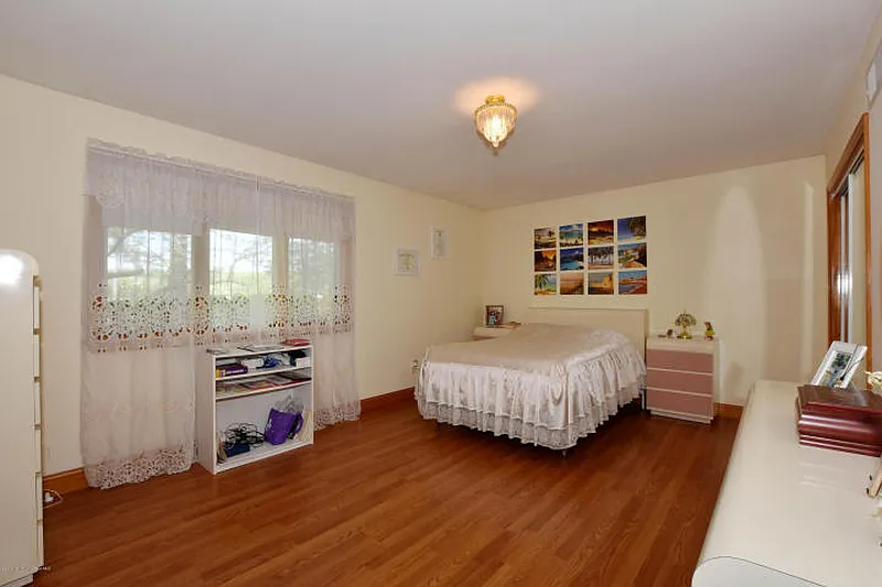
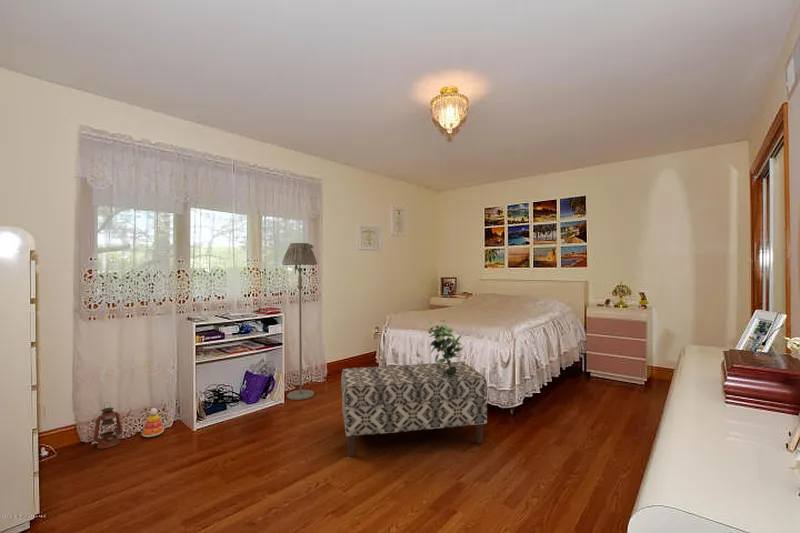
+ stacking toy (152, 421)
+ lantern (108, 423)
+ floor lamp (300, 319)
+ bench (411, 404)
+ potted plant (443, 347)
